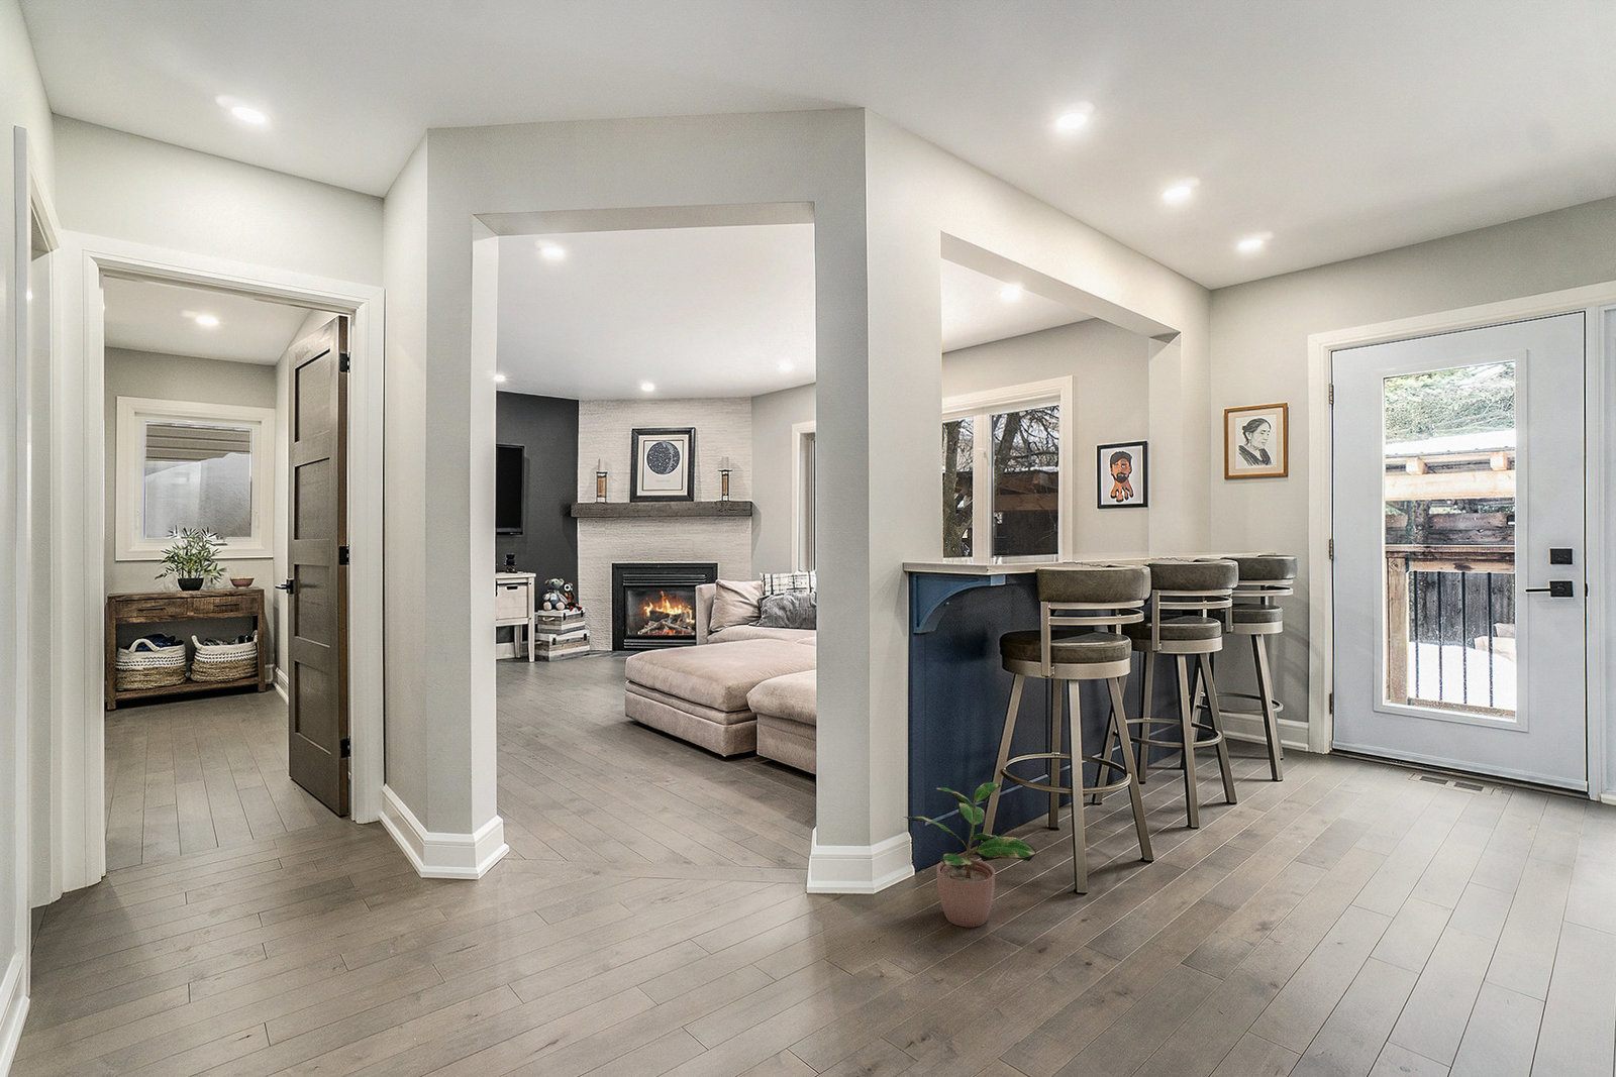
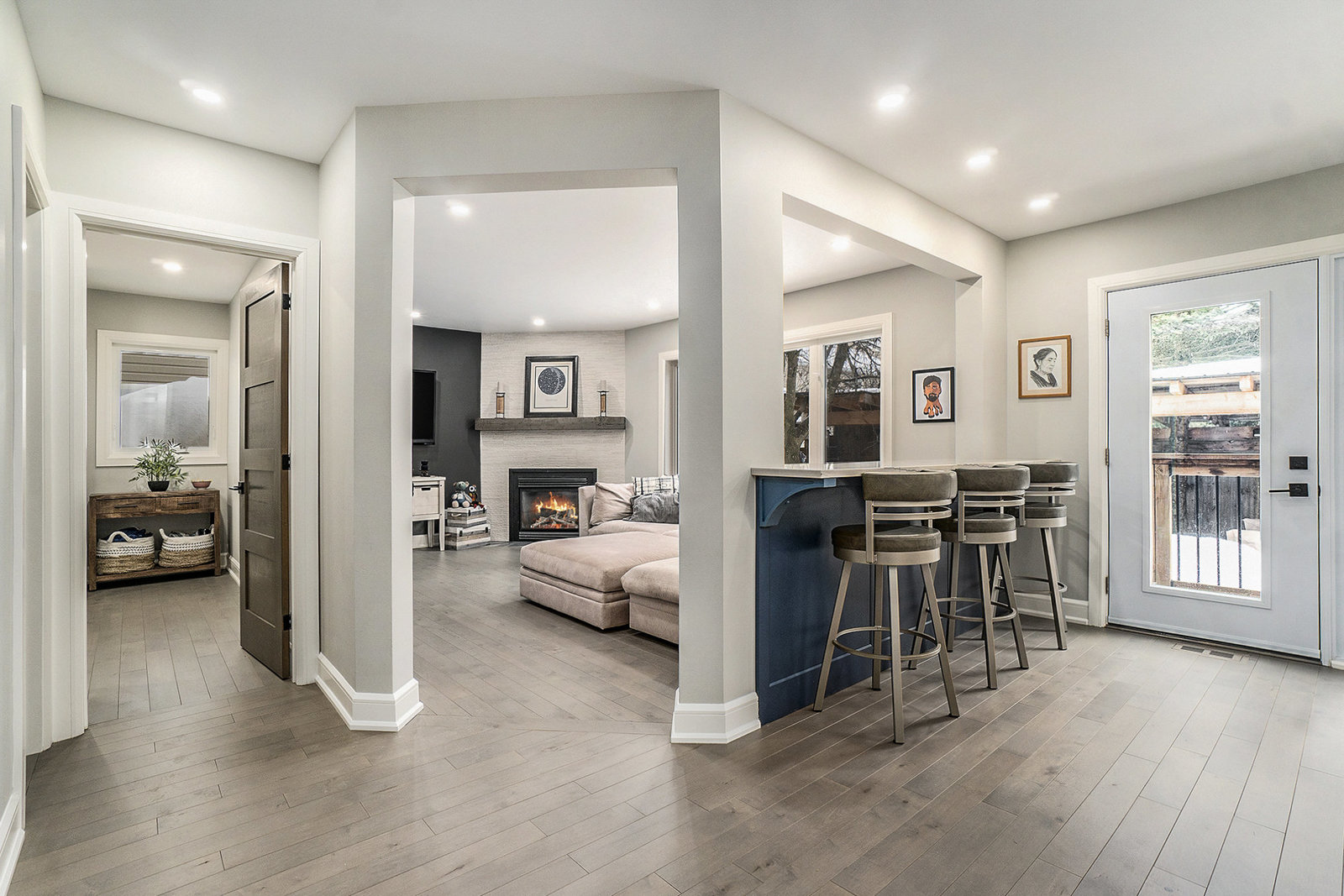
- potted plant (968, 847)
